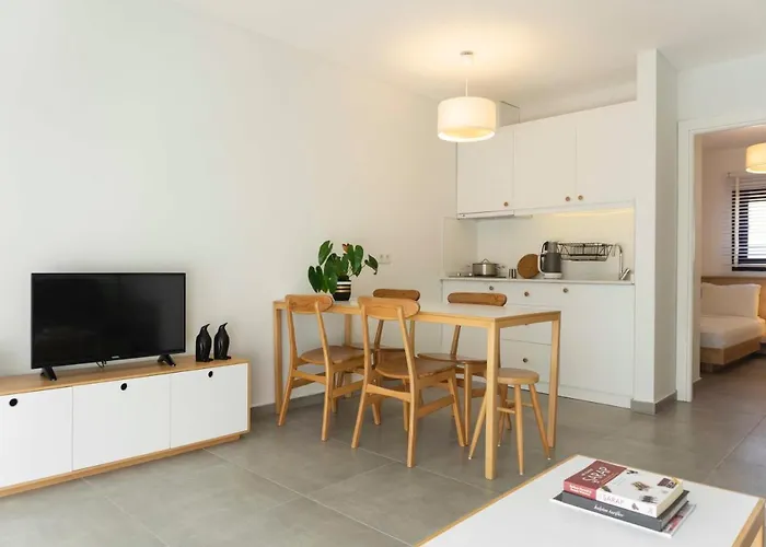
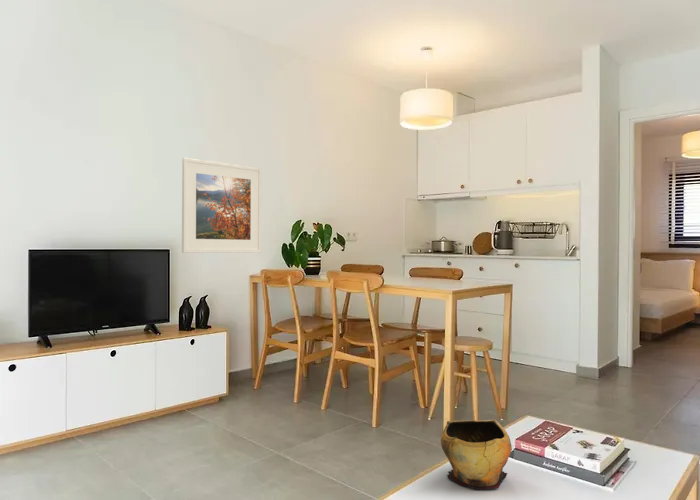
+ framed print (224, 208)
+ decorative bowl (475, 451)
